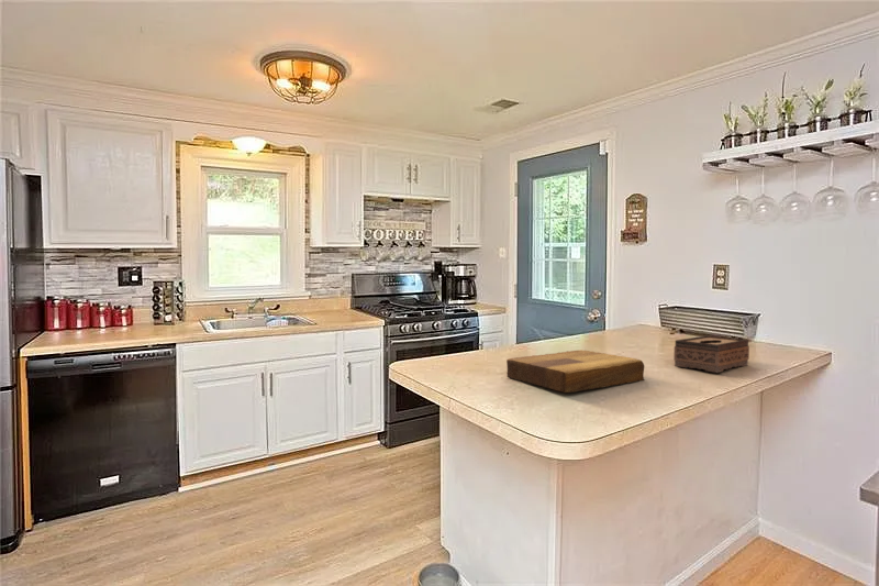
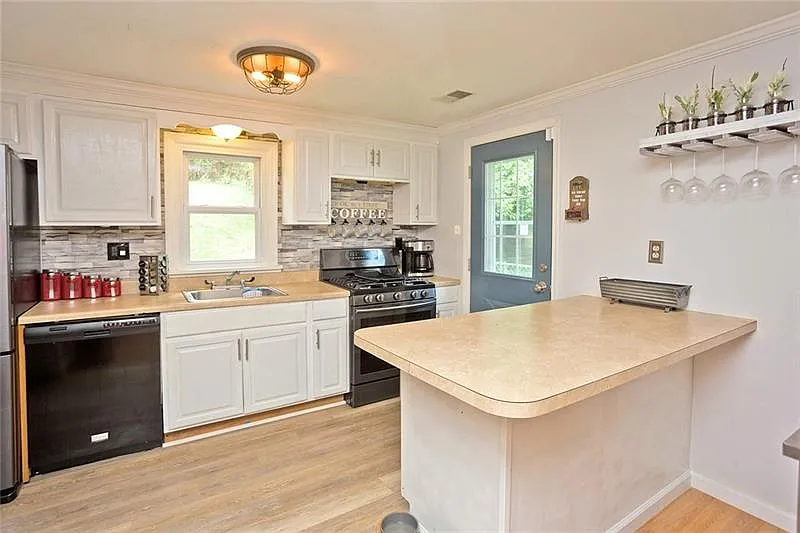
- tissue box (711, 352)
- cutting board (575, 367)
